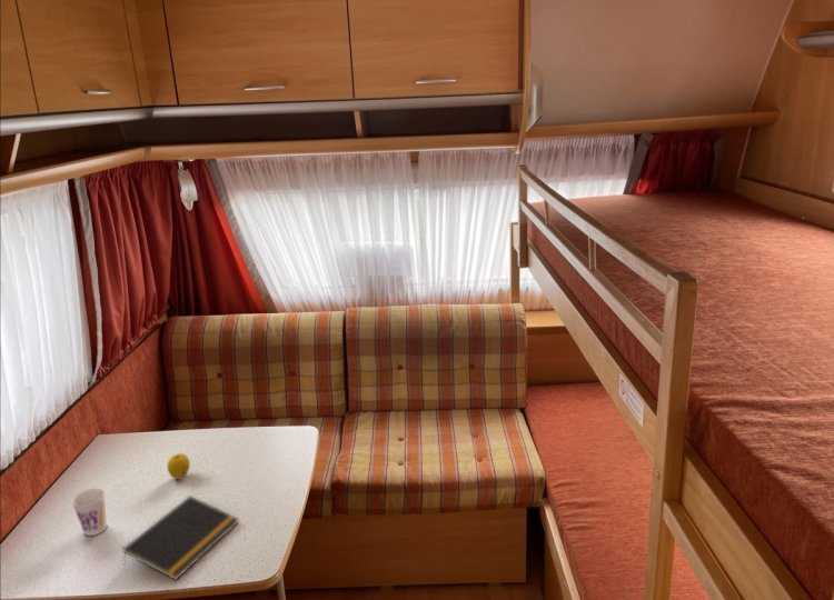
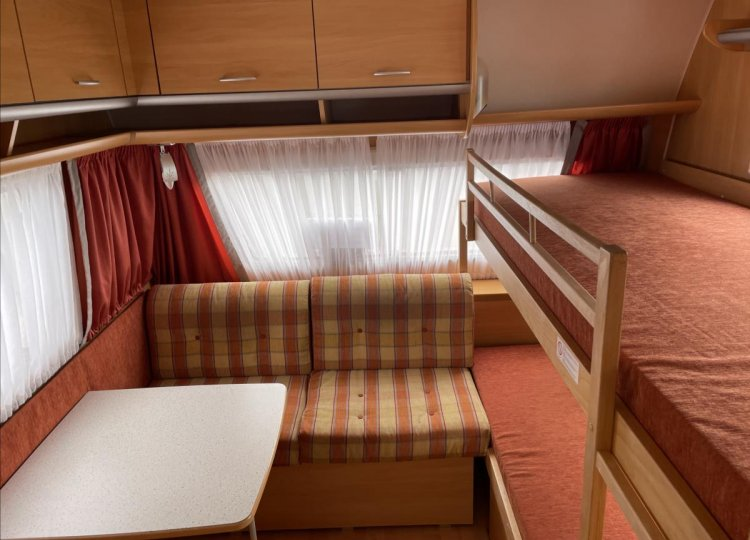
- cup (91, 512)
- apple (178, 466)
- notepad (183, 534)
